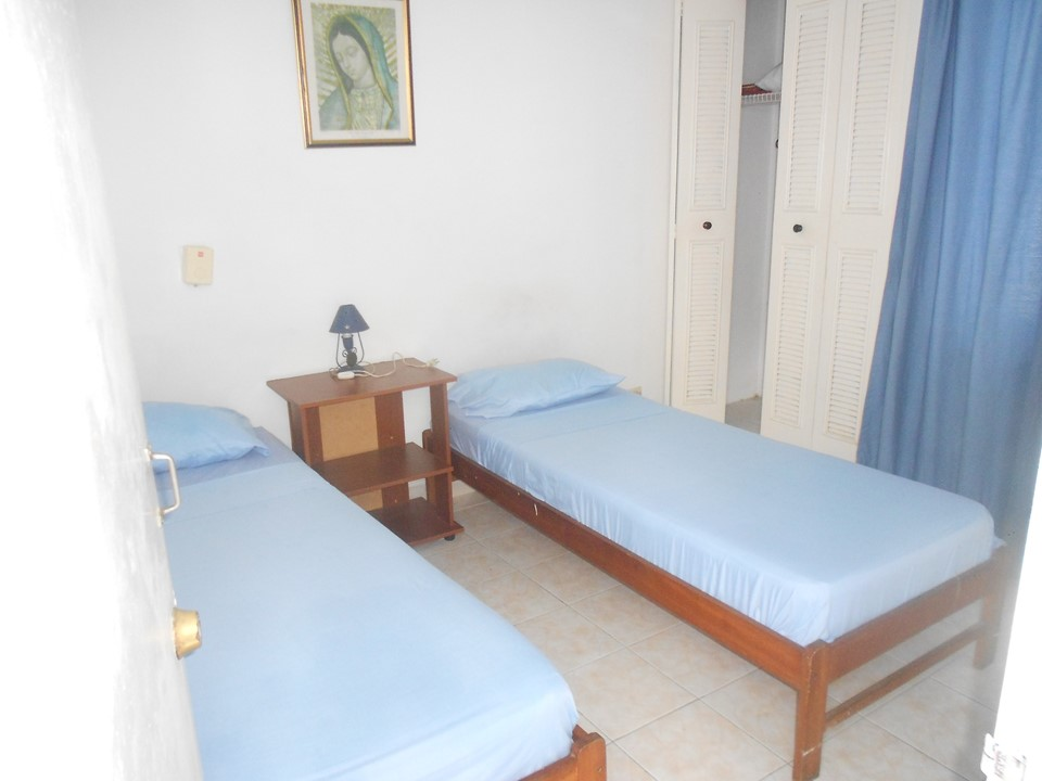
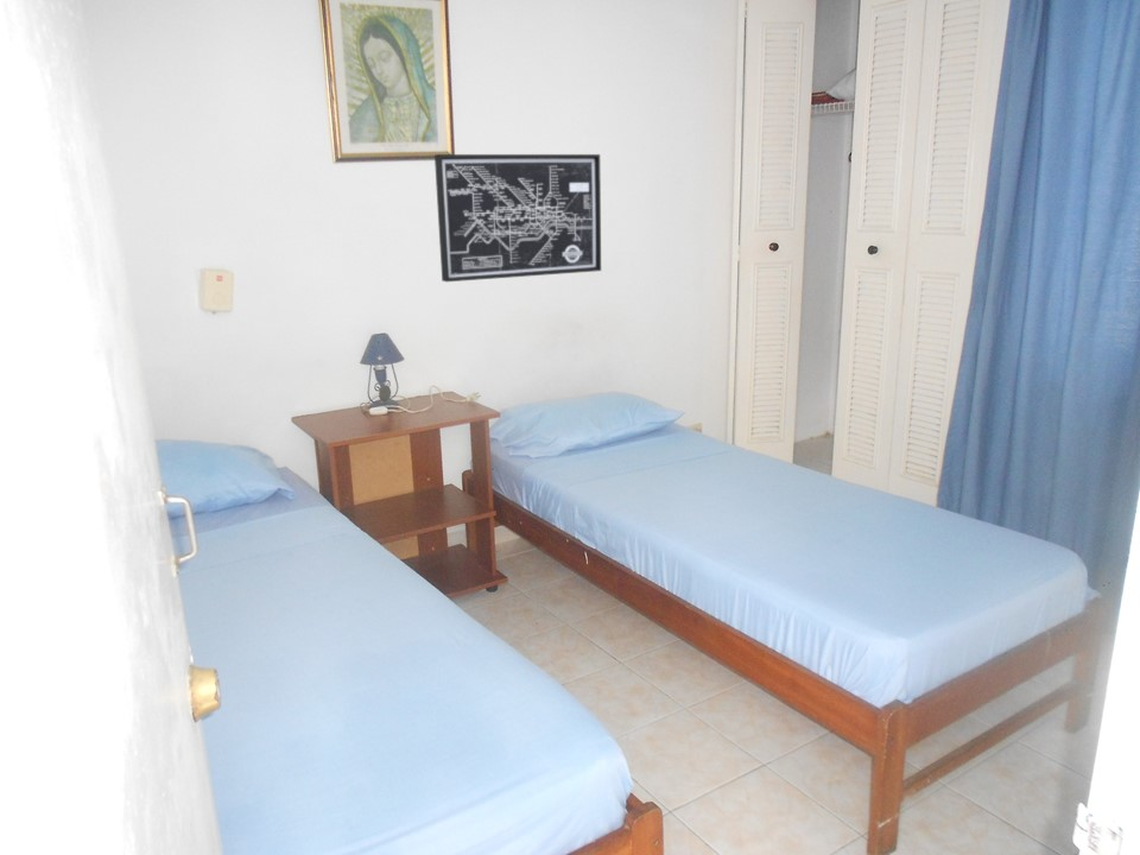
+ wall art (522, 216)
